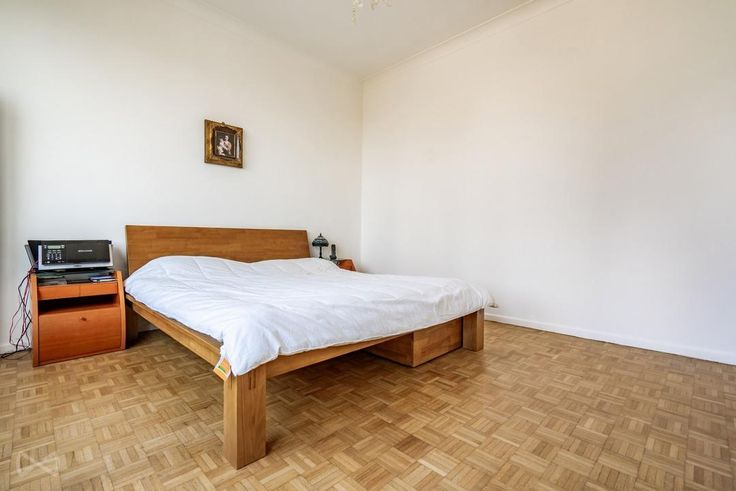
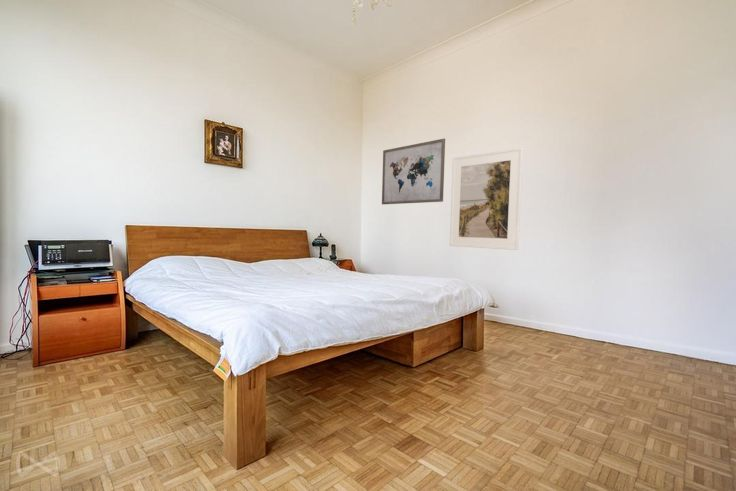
+ wall art (410, 174)
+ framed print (483, 200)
